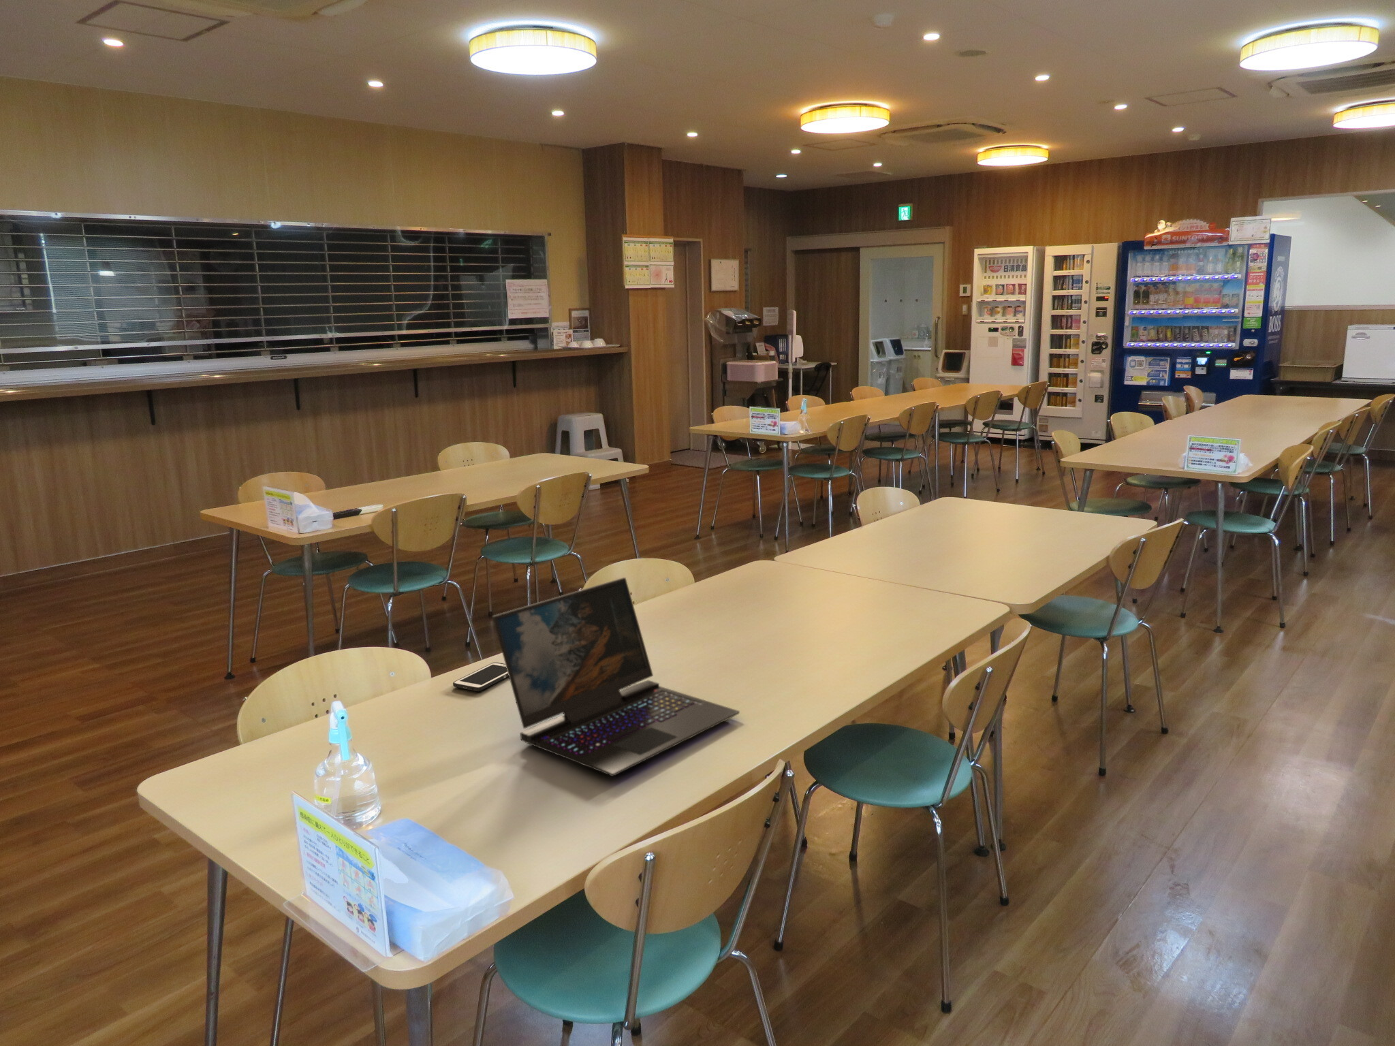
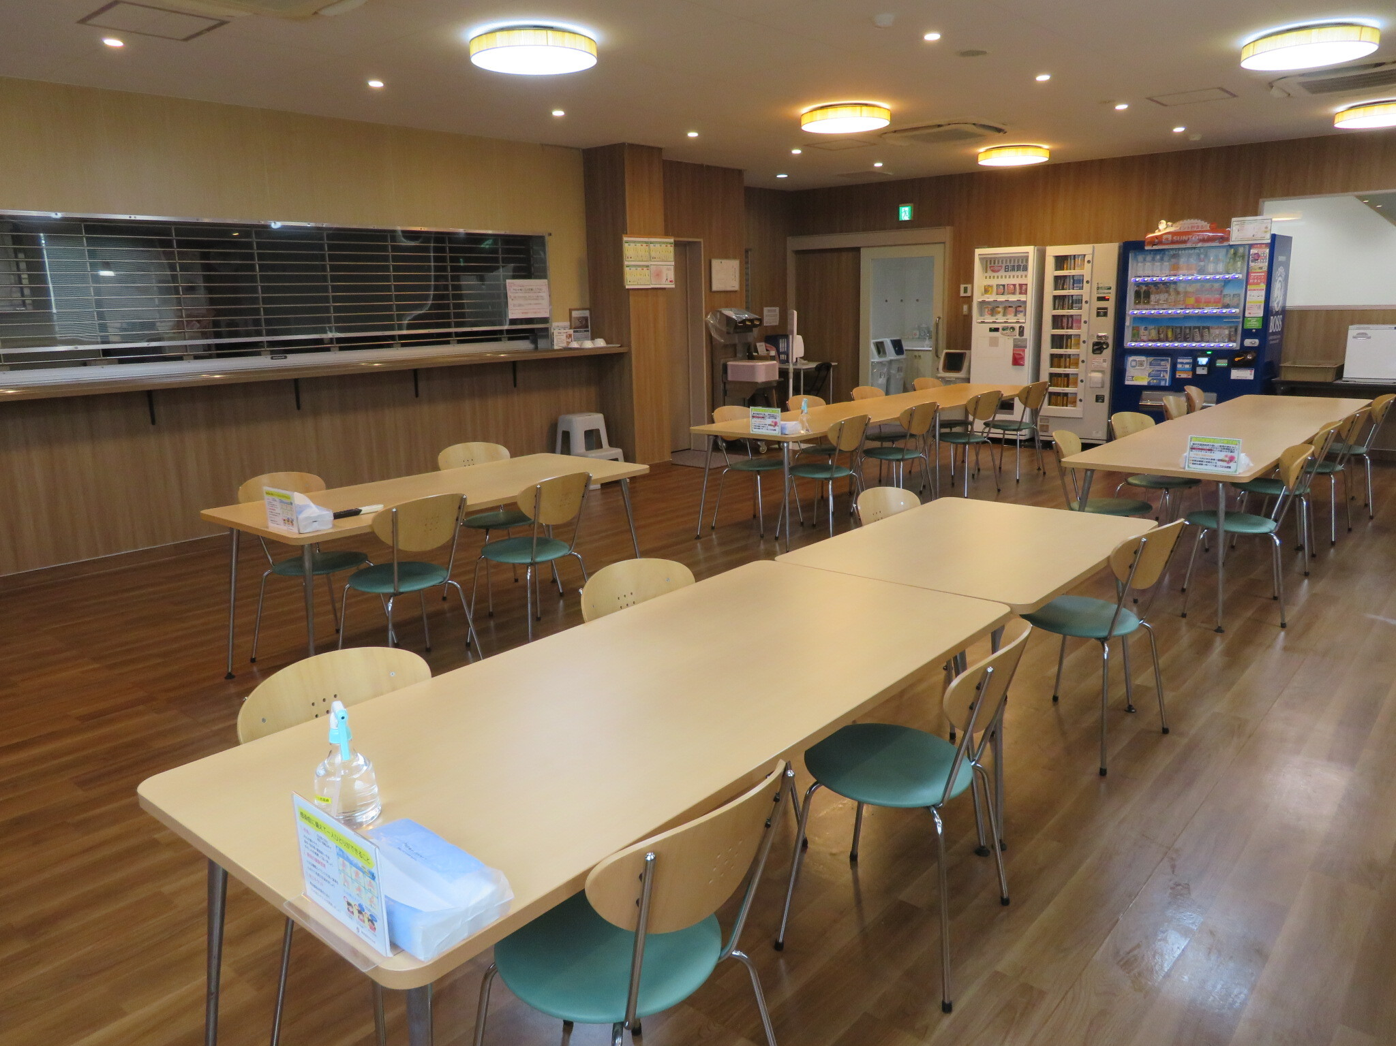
- laptop (618, 668)
- cell phone (487, 676)
